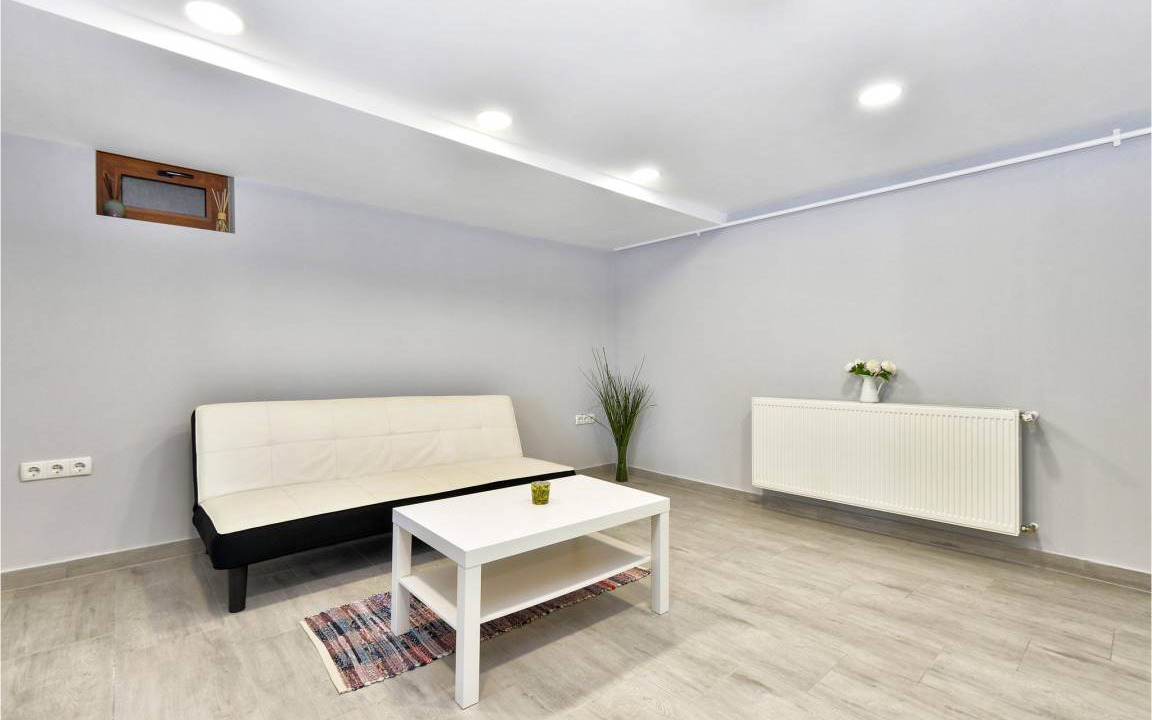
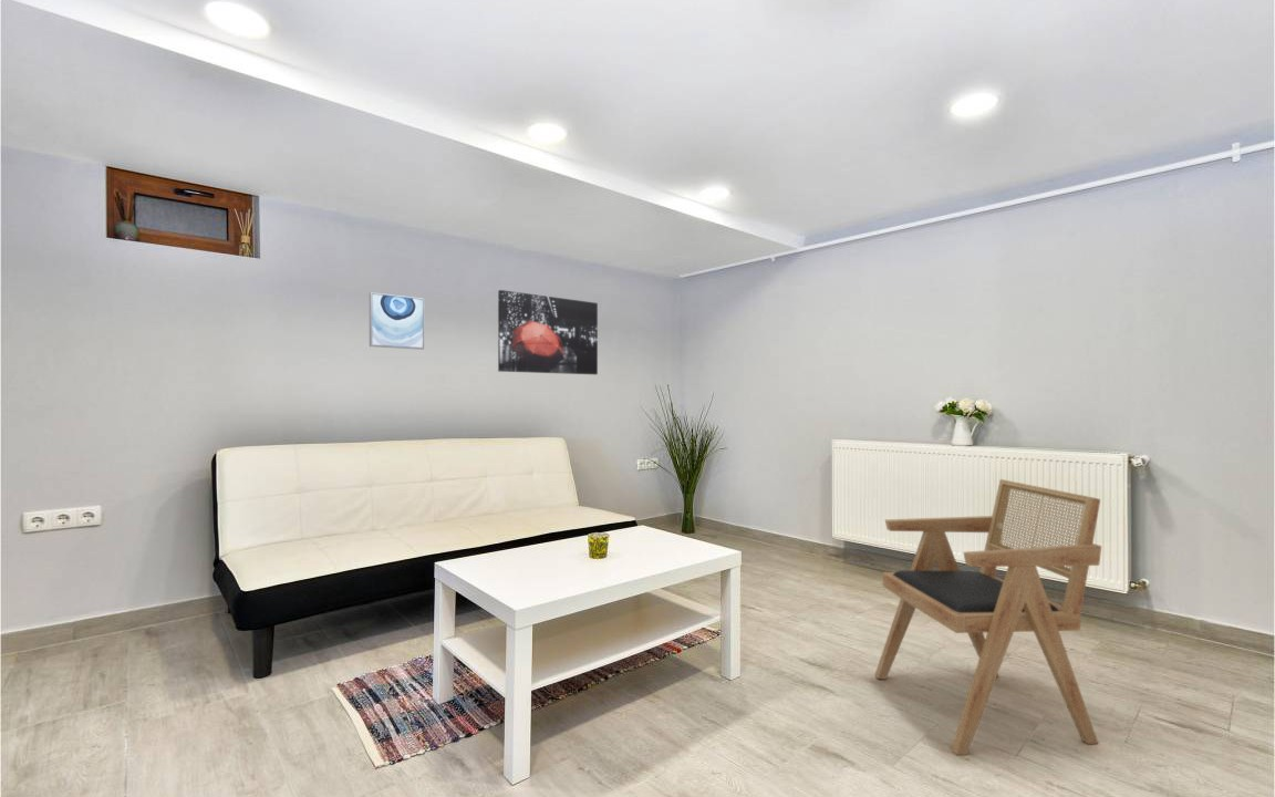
+ wall art (397, 321)
+ wall art (550, 334)
+ armchair (981, 598)
